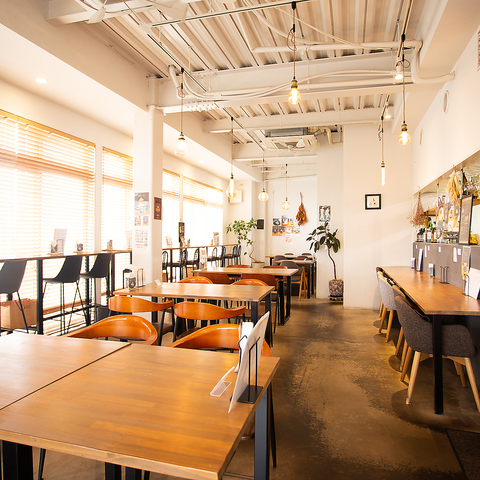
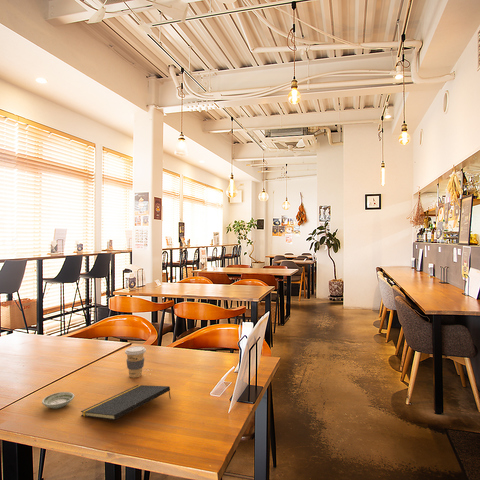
+ notepad (127, 400)
+ coffee cup (135, 361)
+ saucer (58, 401)
